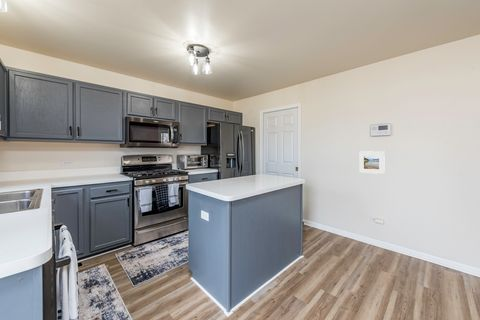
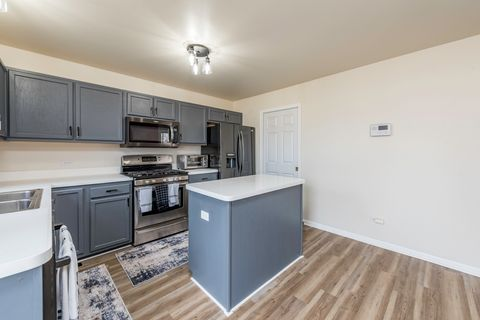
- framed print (371, 162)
